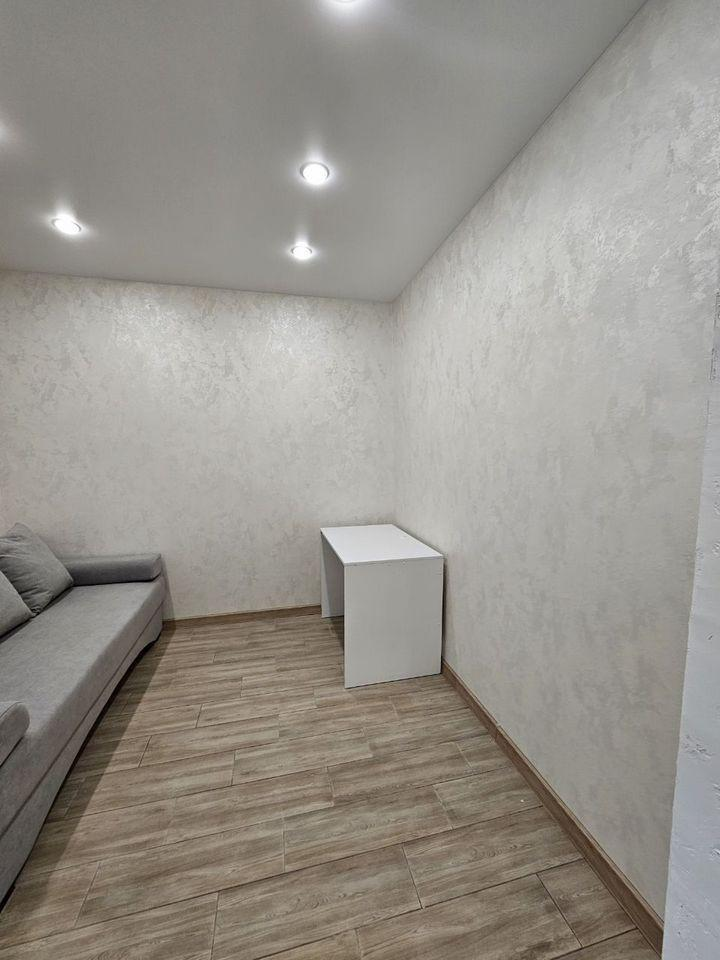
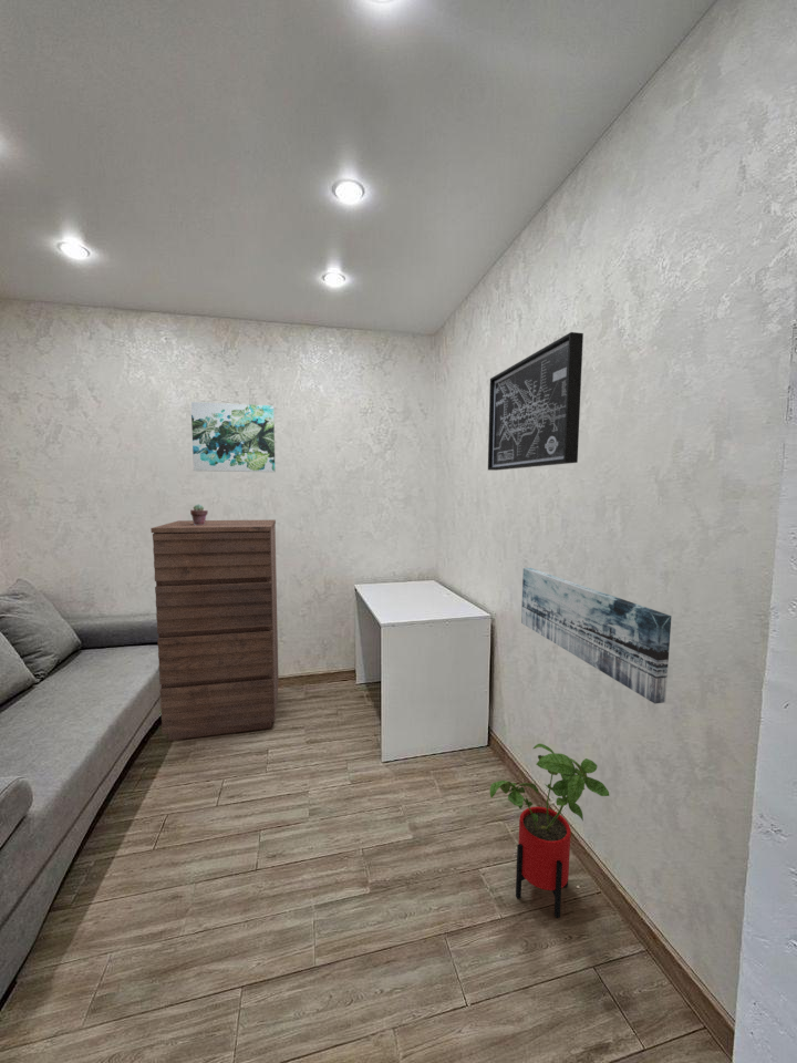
+ wall art (578, 620)
+ house plant (545, 819)
+ potted succulent (198, 514)
+ dresser (224, 620)
+ wall art (234, 437)
+ wall art (527, 413)
